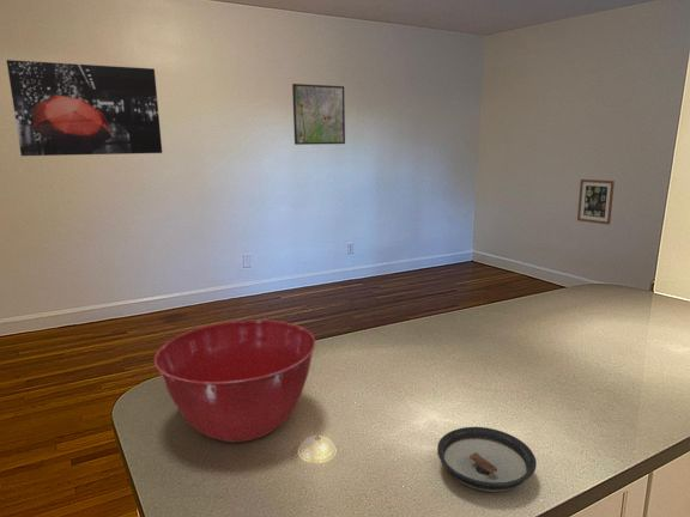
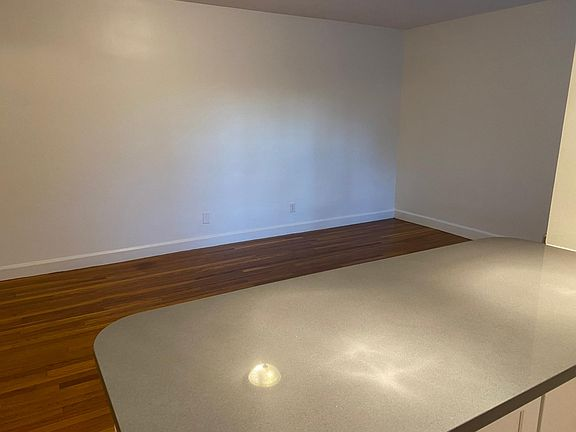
- wall art (594, 201)
- mixing bowl (240, 384)
- saucer (484, 463)
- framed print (319, 115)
- wall art (90, 110)
